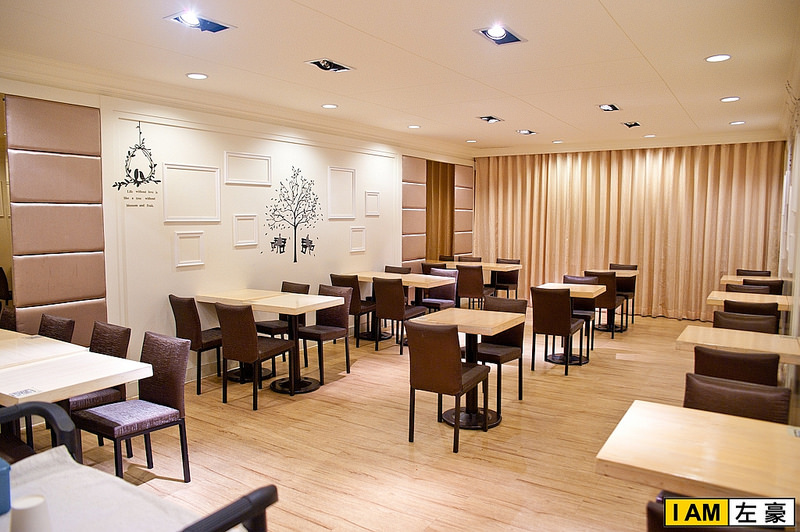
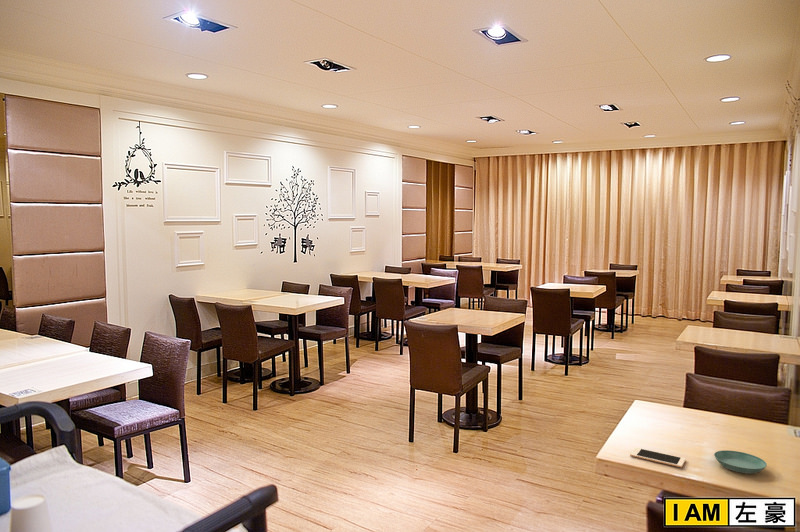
+ cell phone (657, 457)
+ saucer (739, 462)
